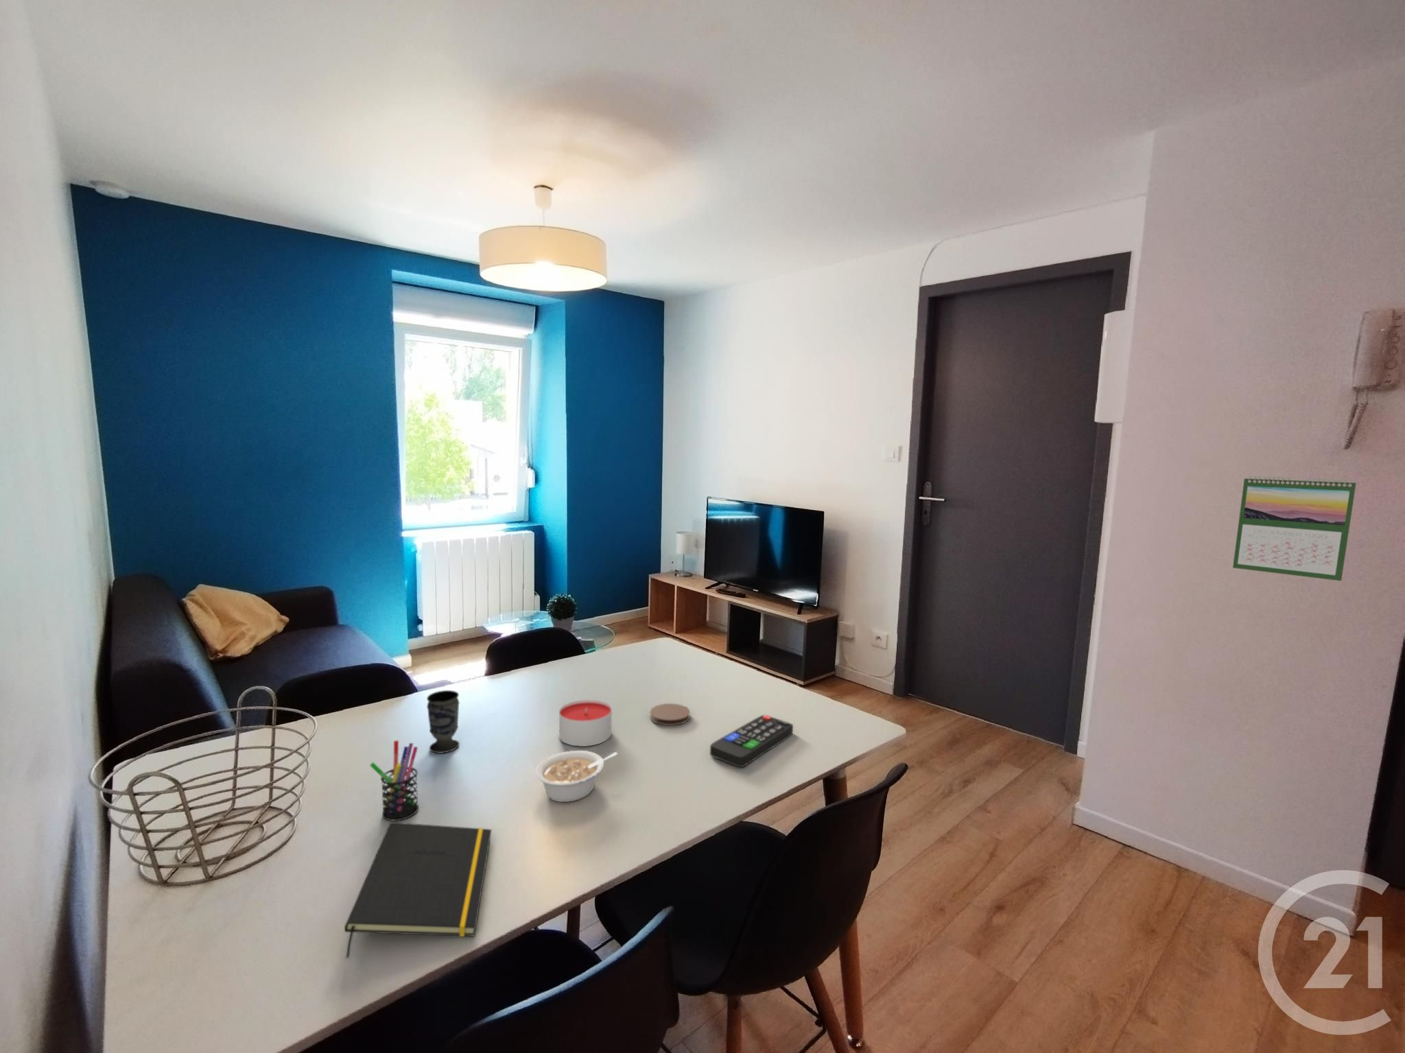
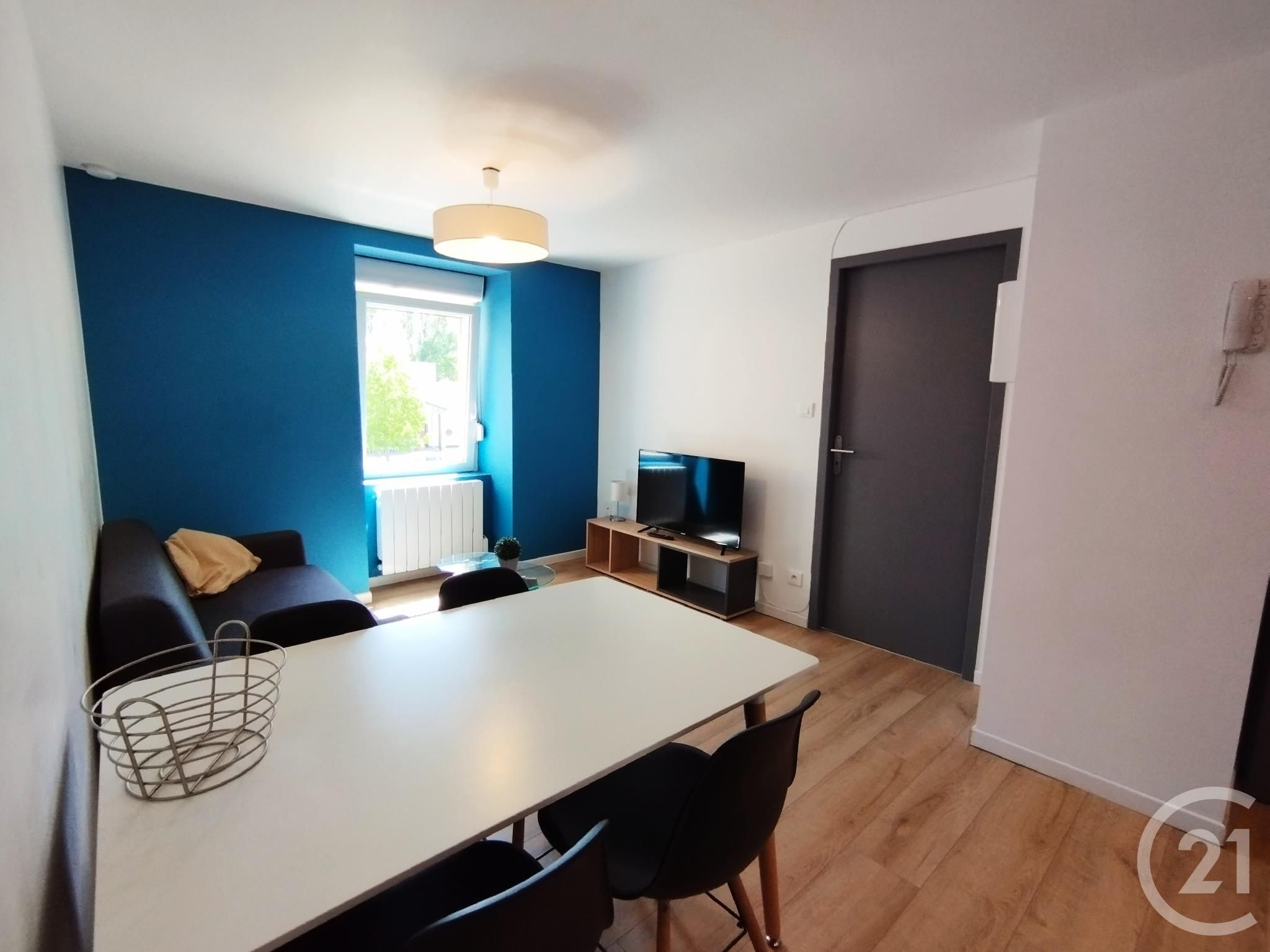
- pen holder (395, 780)
- legume (572, 774)
- candle (585, 721)
- calendar (1291, 525)
- coaster (669, 713)
- notepad (427, 874)
- remote control (752, 739)
- cup (444, 721)
